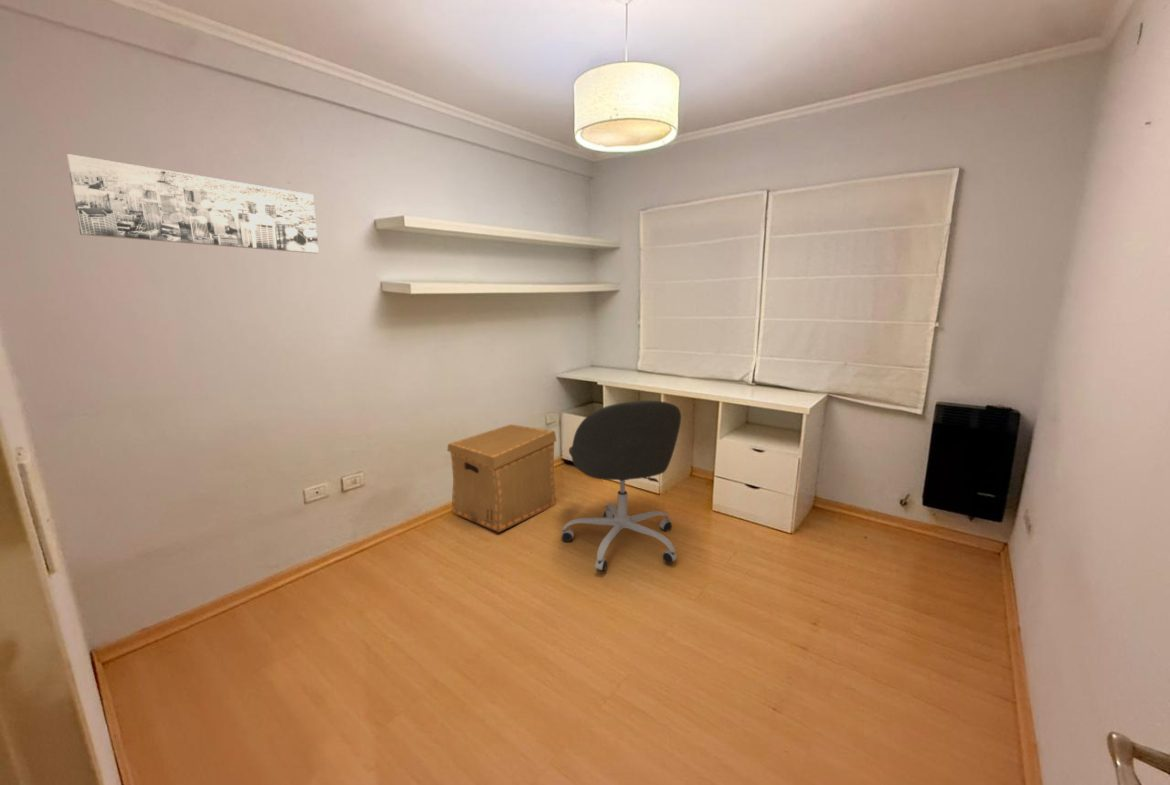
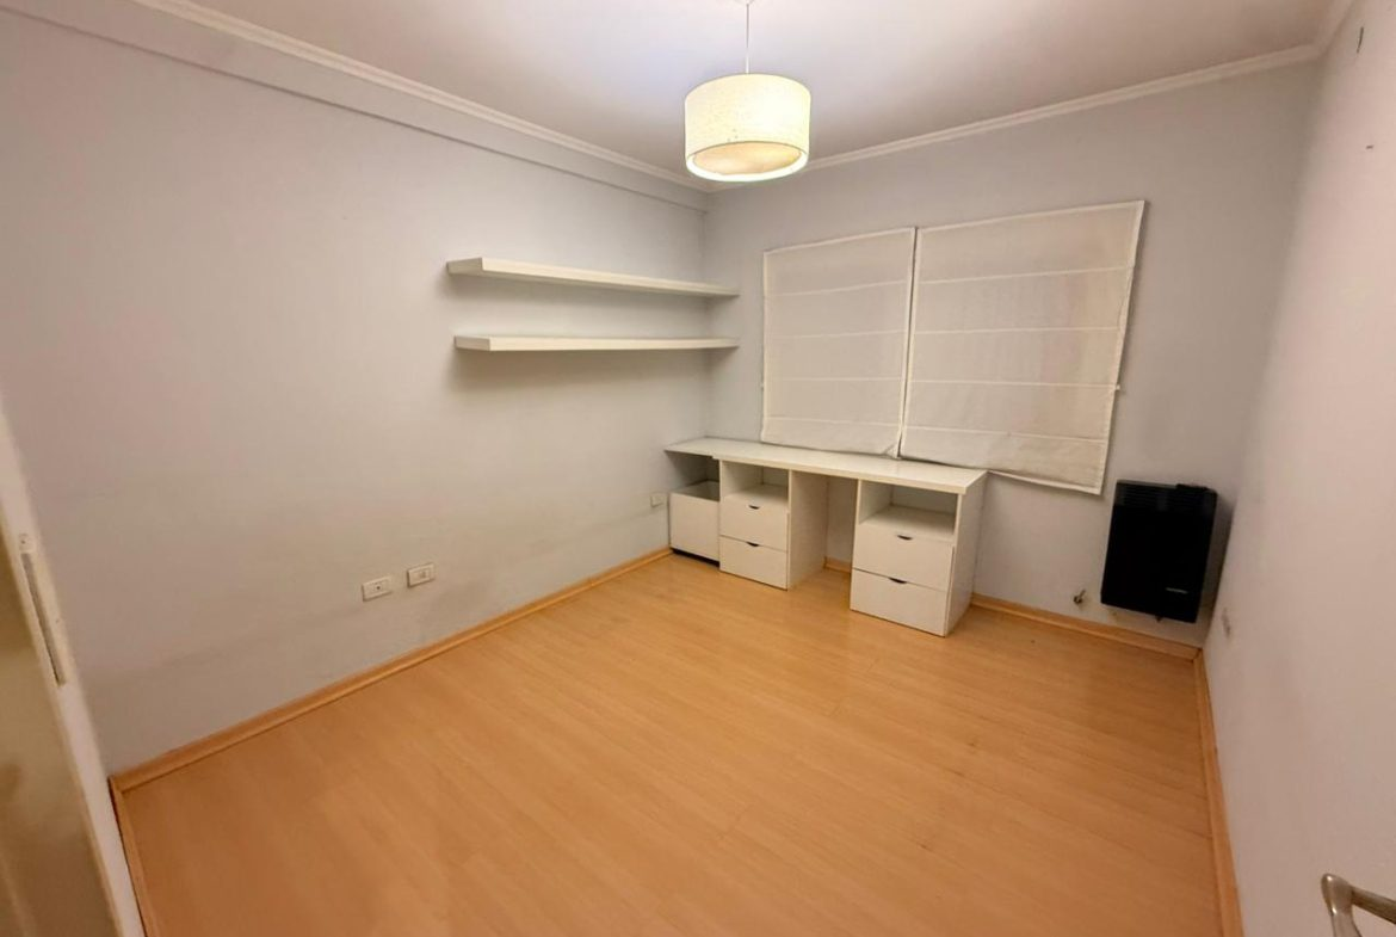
- cardboard box (503, 471)
- office chair (622, 468)
- wall art (212, 212)
